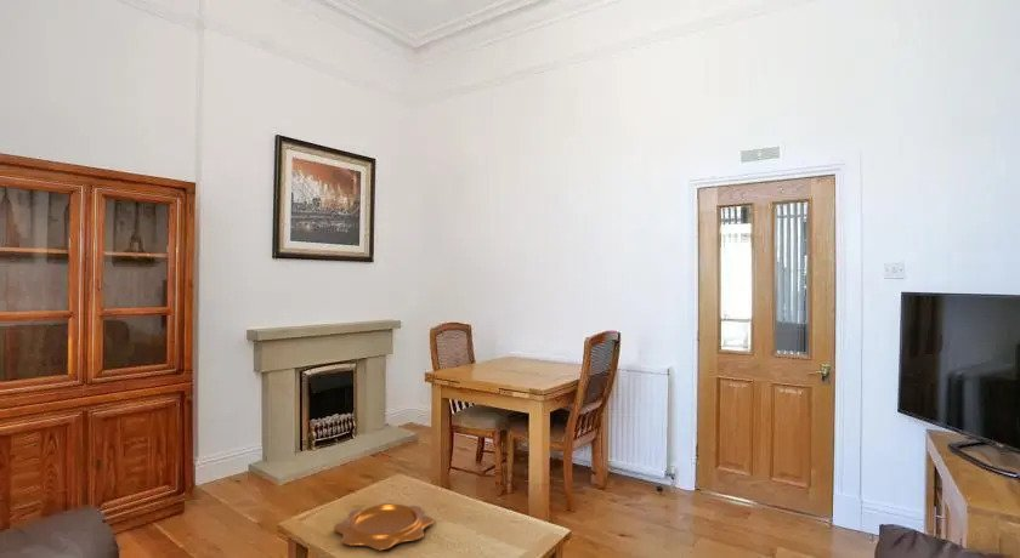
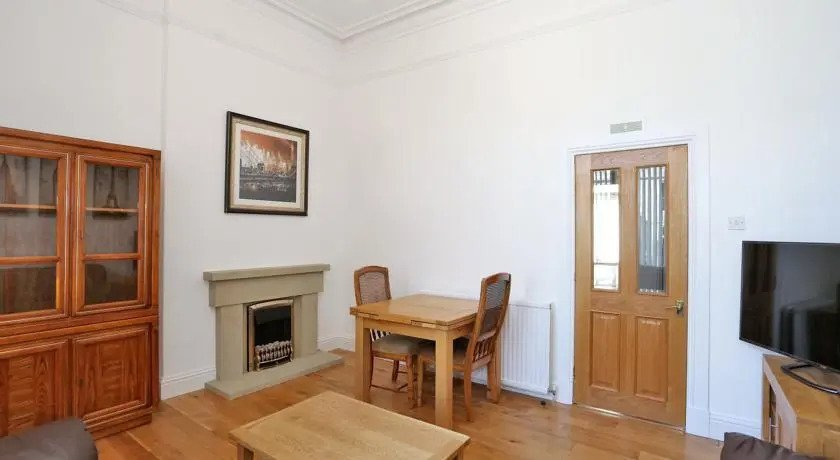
- decorative bowl (384, 523)
